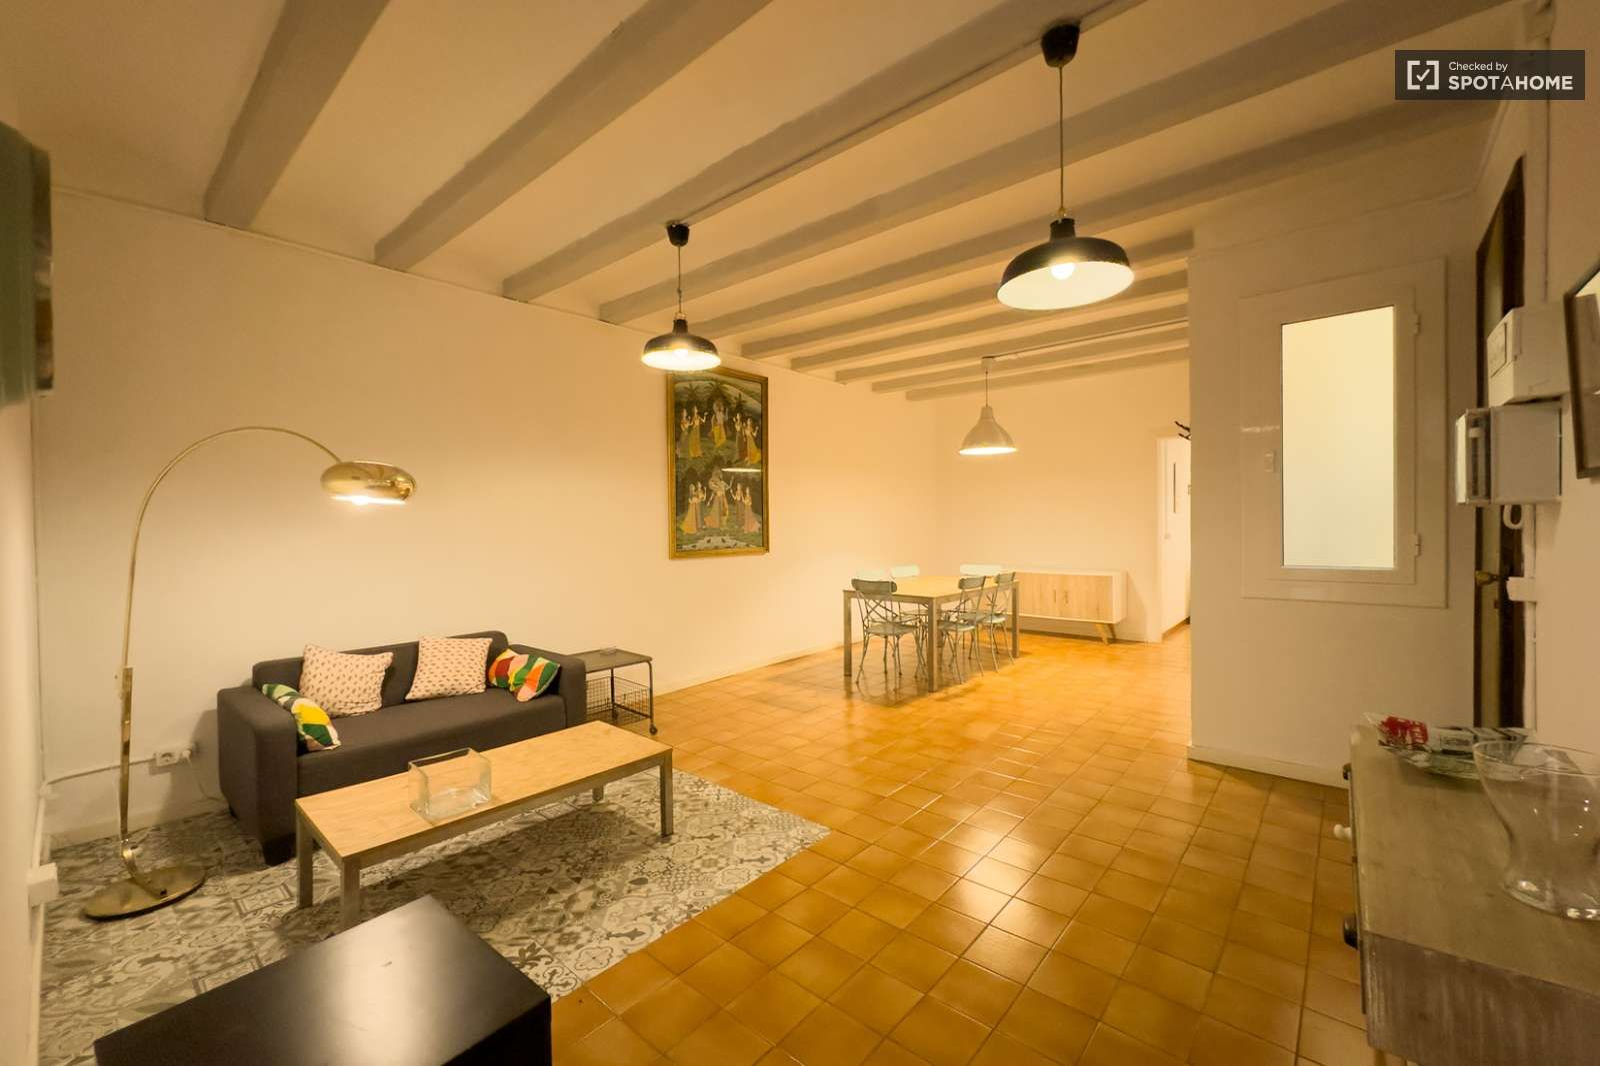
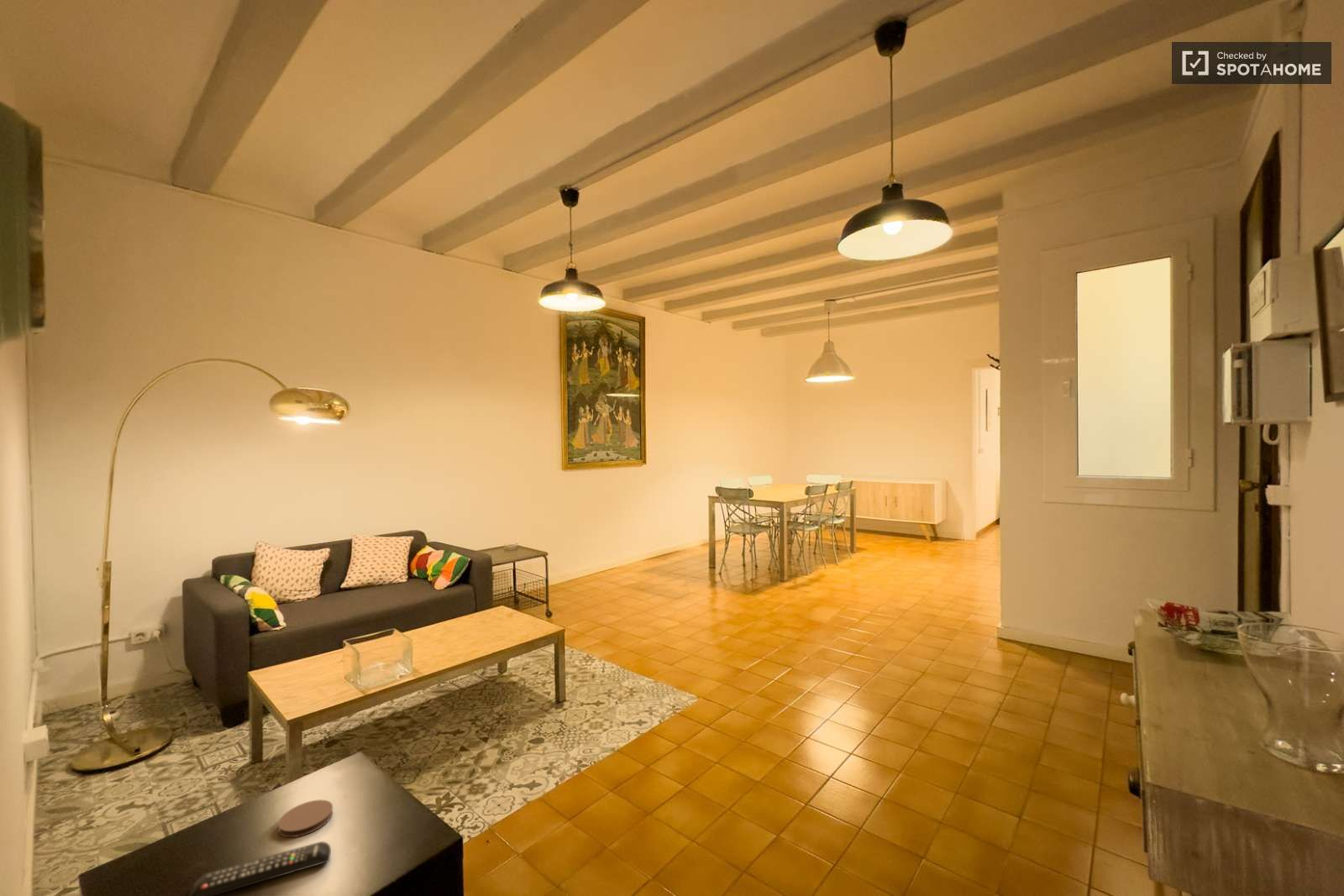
+ remote control (262, 871)
+ coaster (306, 817)
